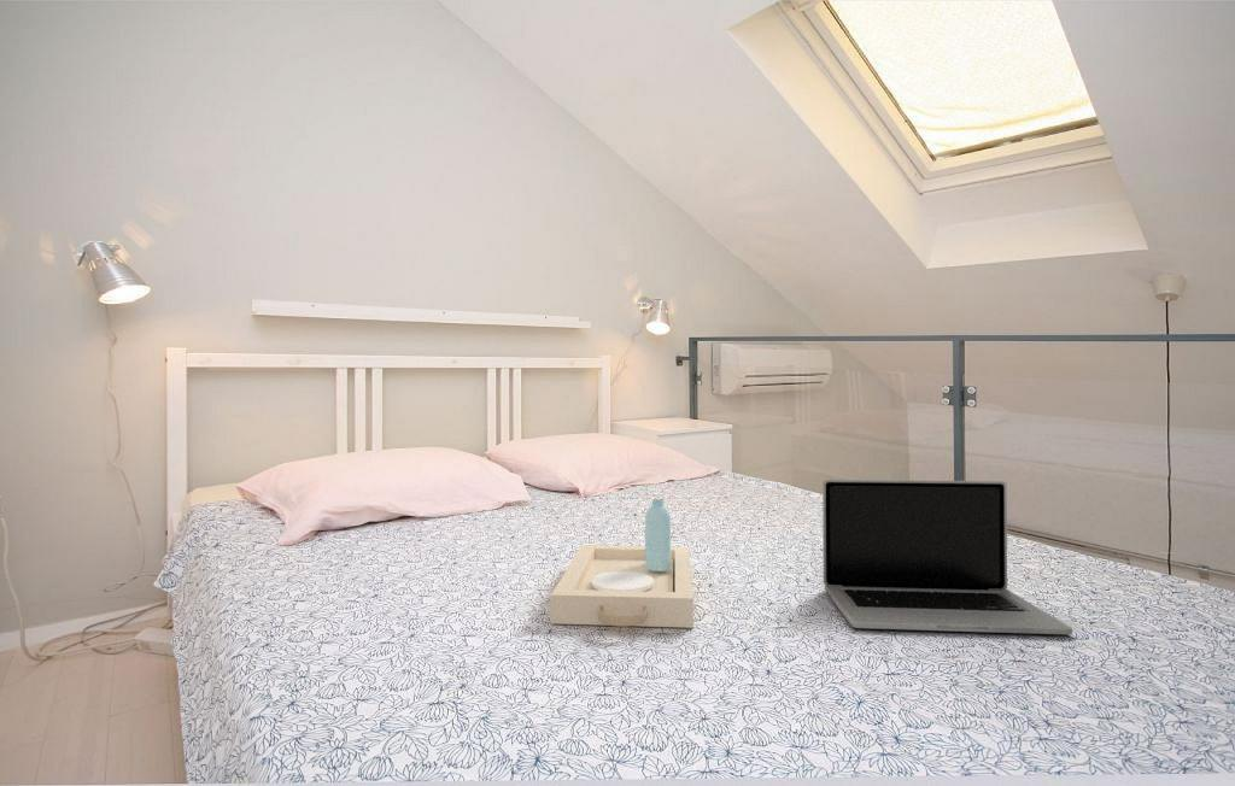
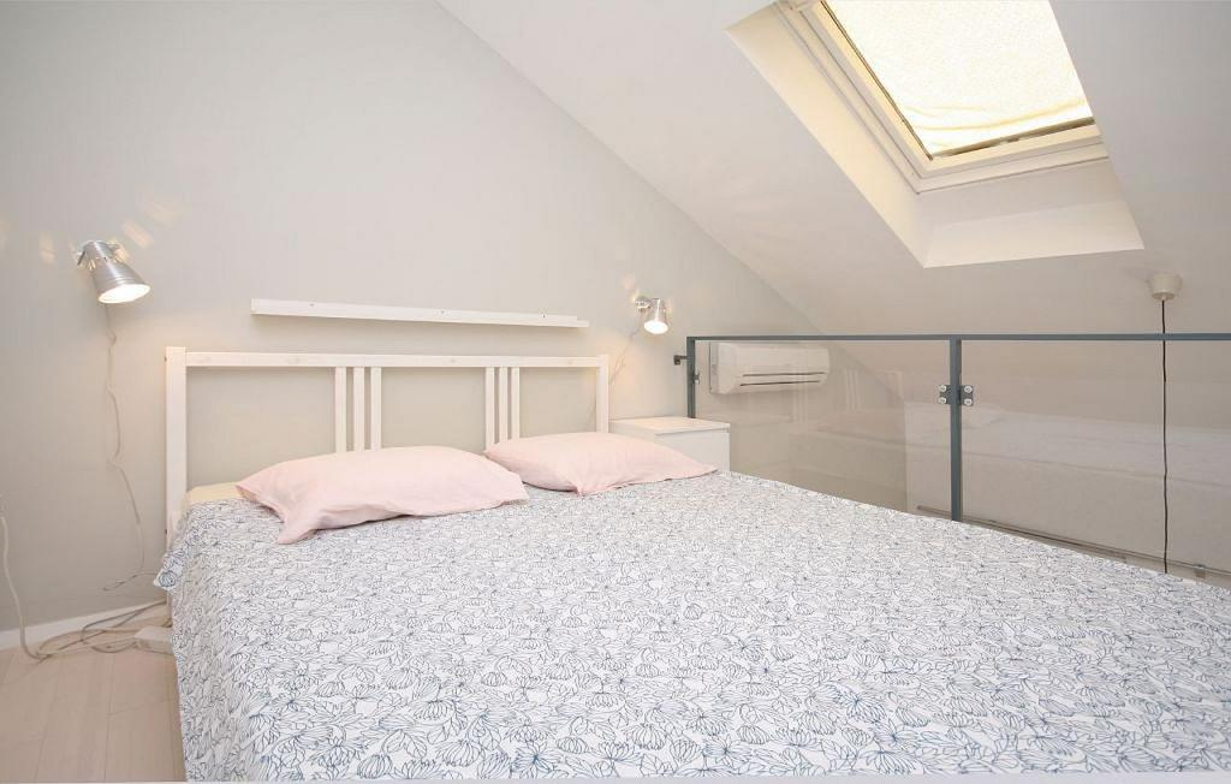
- serving tray (628, 547)
- laptop (935, 550)
